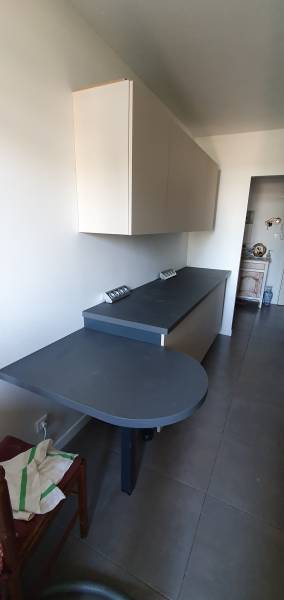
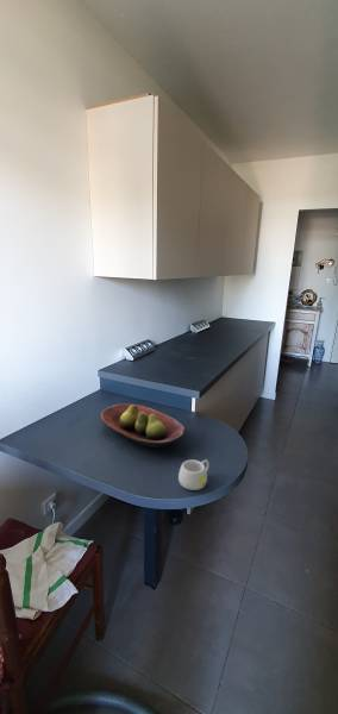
+ fruit bowl (140, 421)
+ mug (195, 472)
